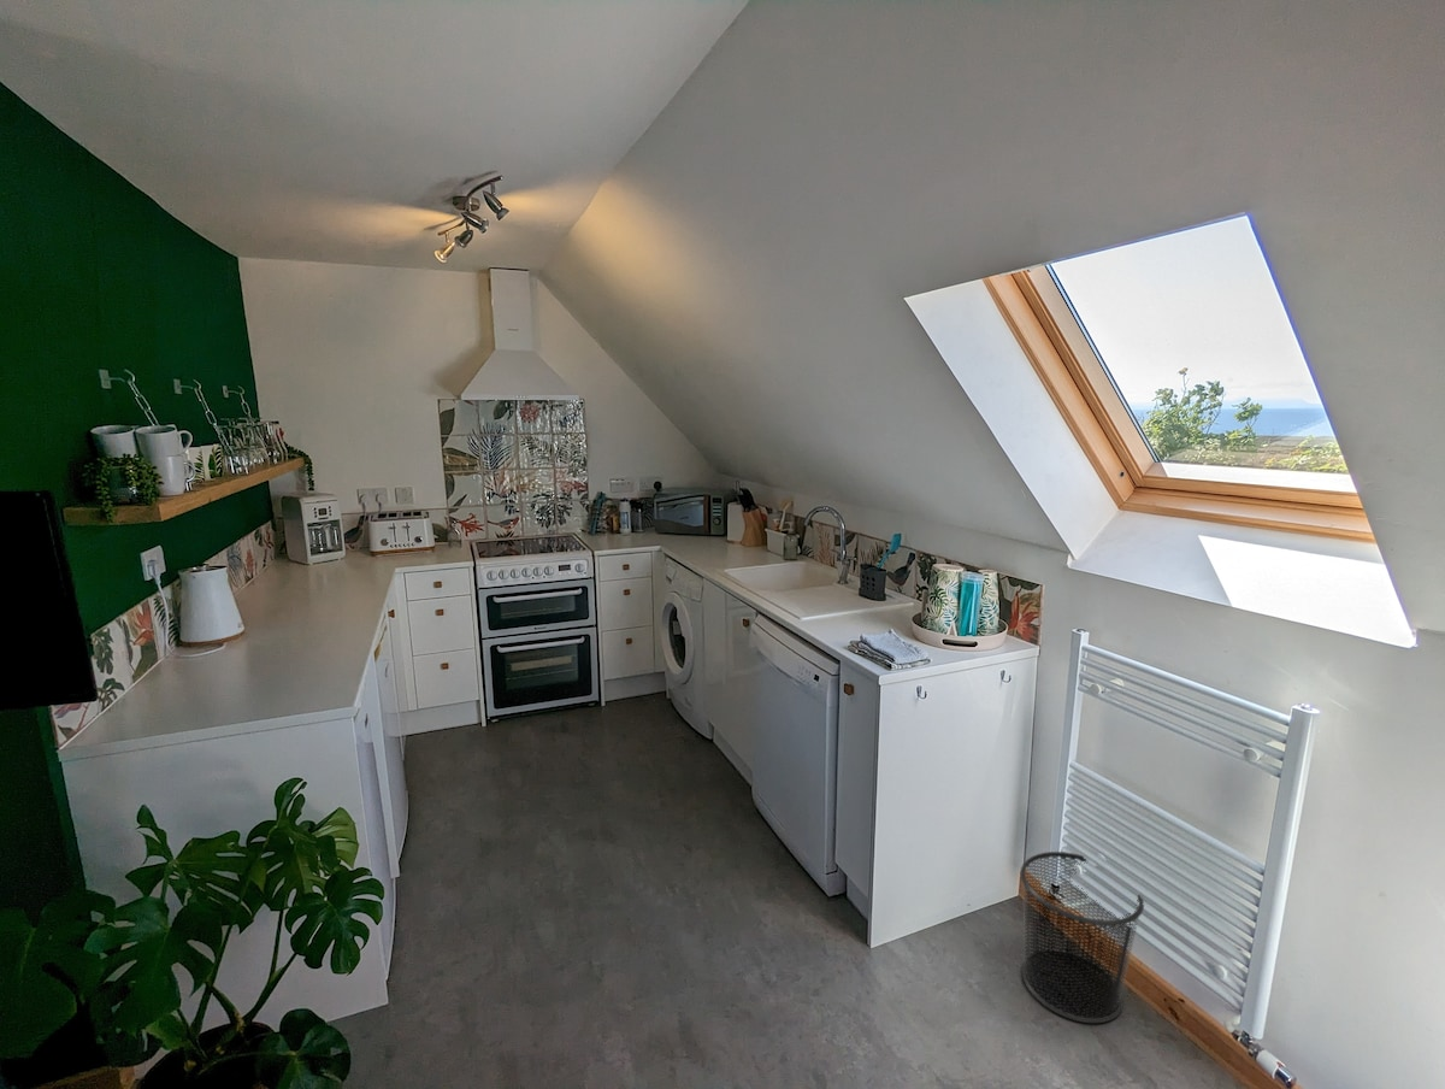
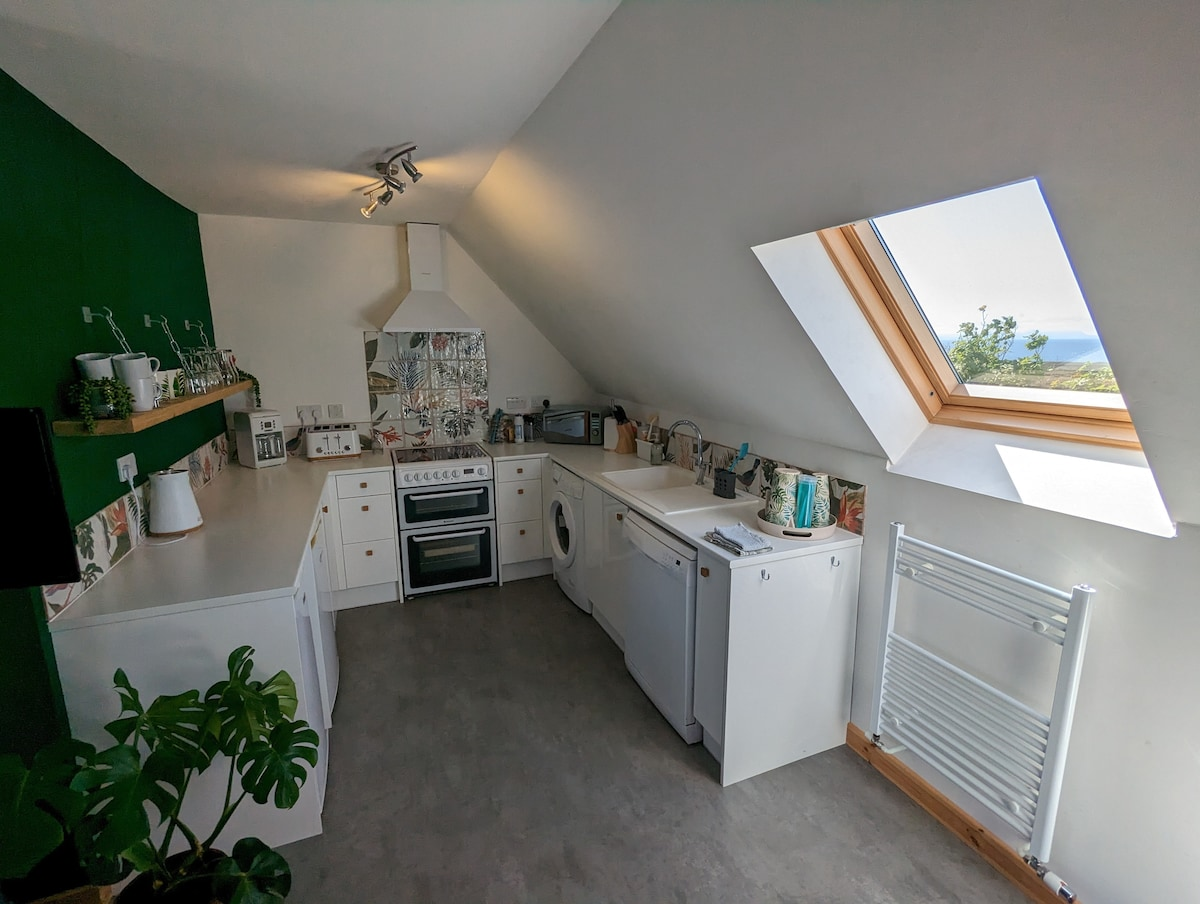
- waste bin (1075, 936)
